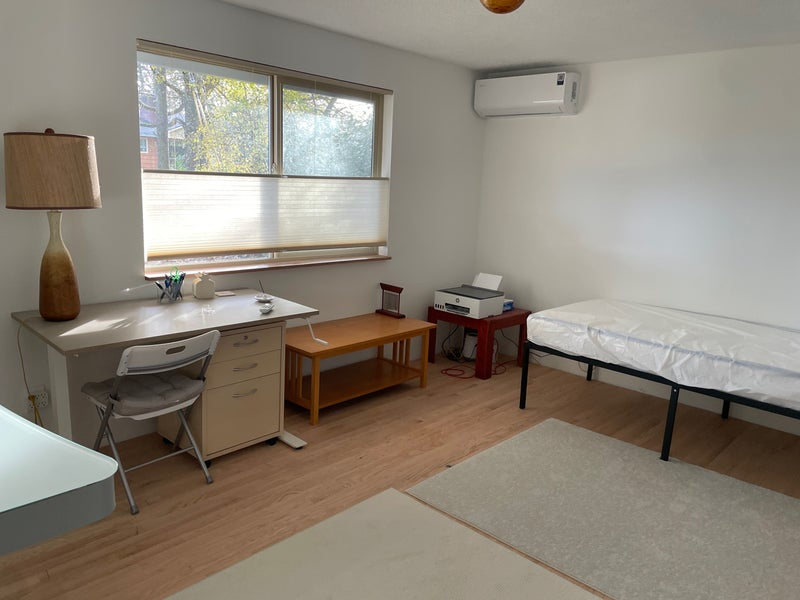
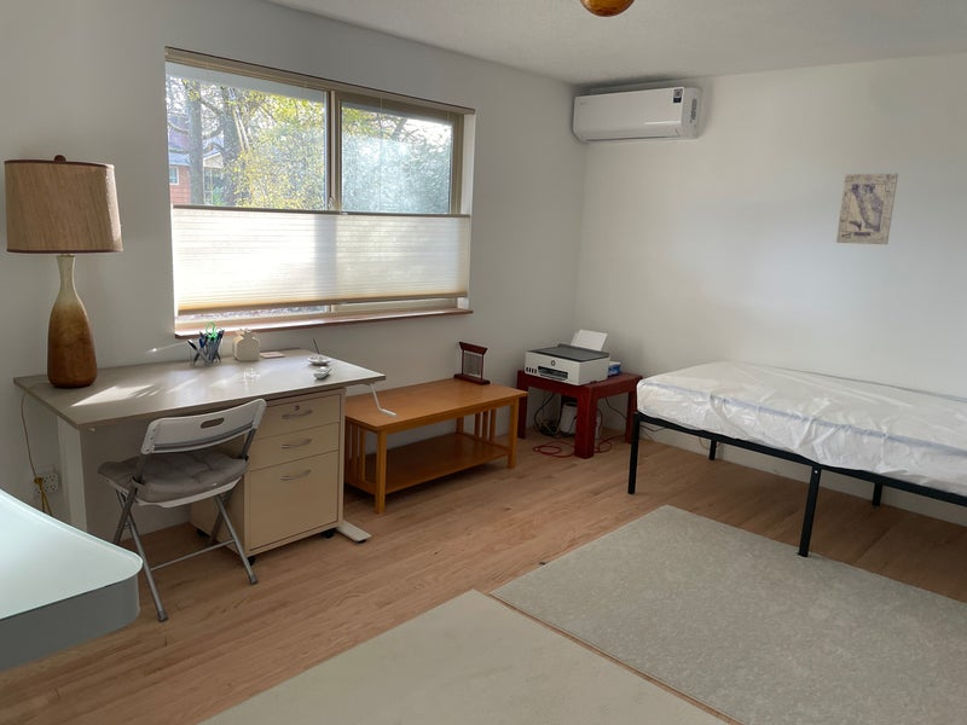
+ wall art (865, 209)
